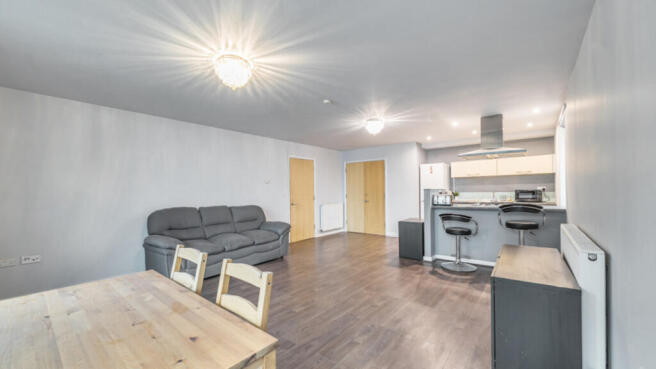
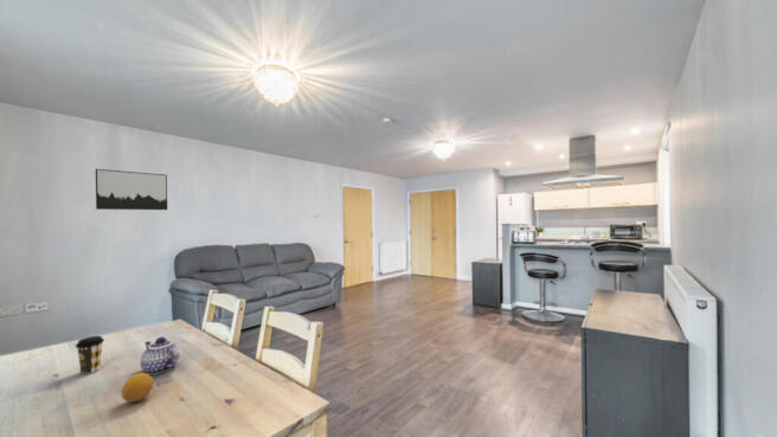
+ coffee cup (90, 354)
+ fruit (137, 387)
+ teapot (160, 353)
+ wall art (134, 191)
